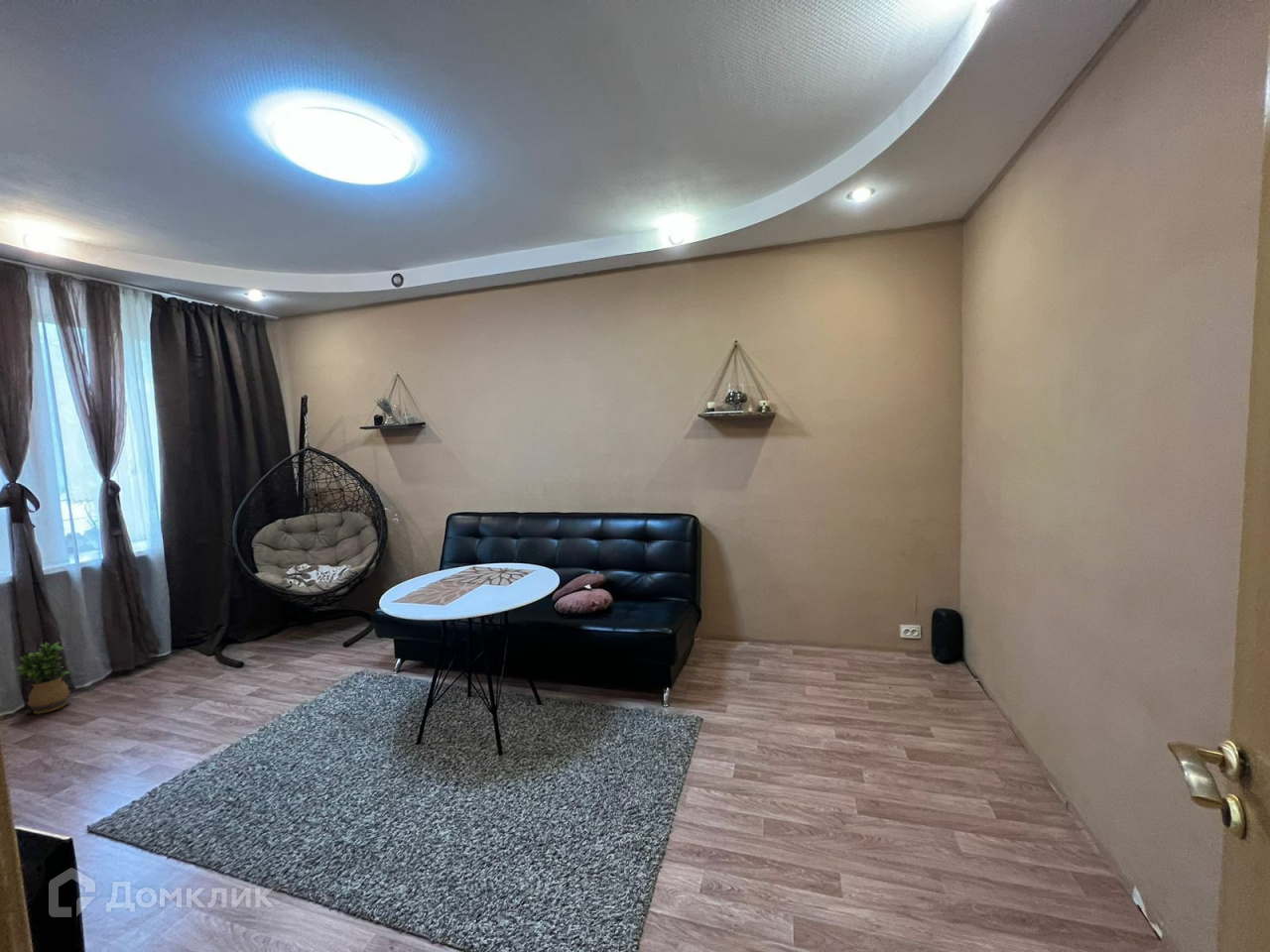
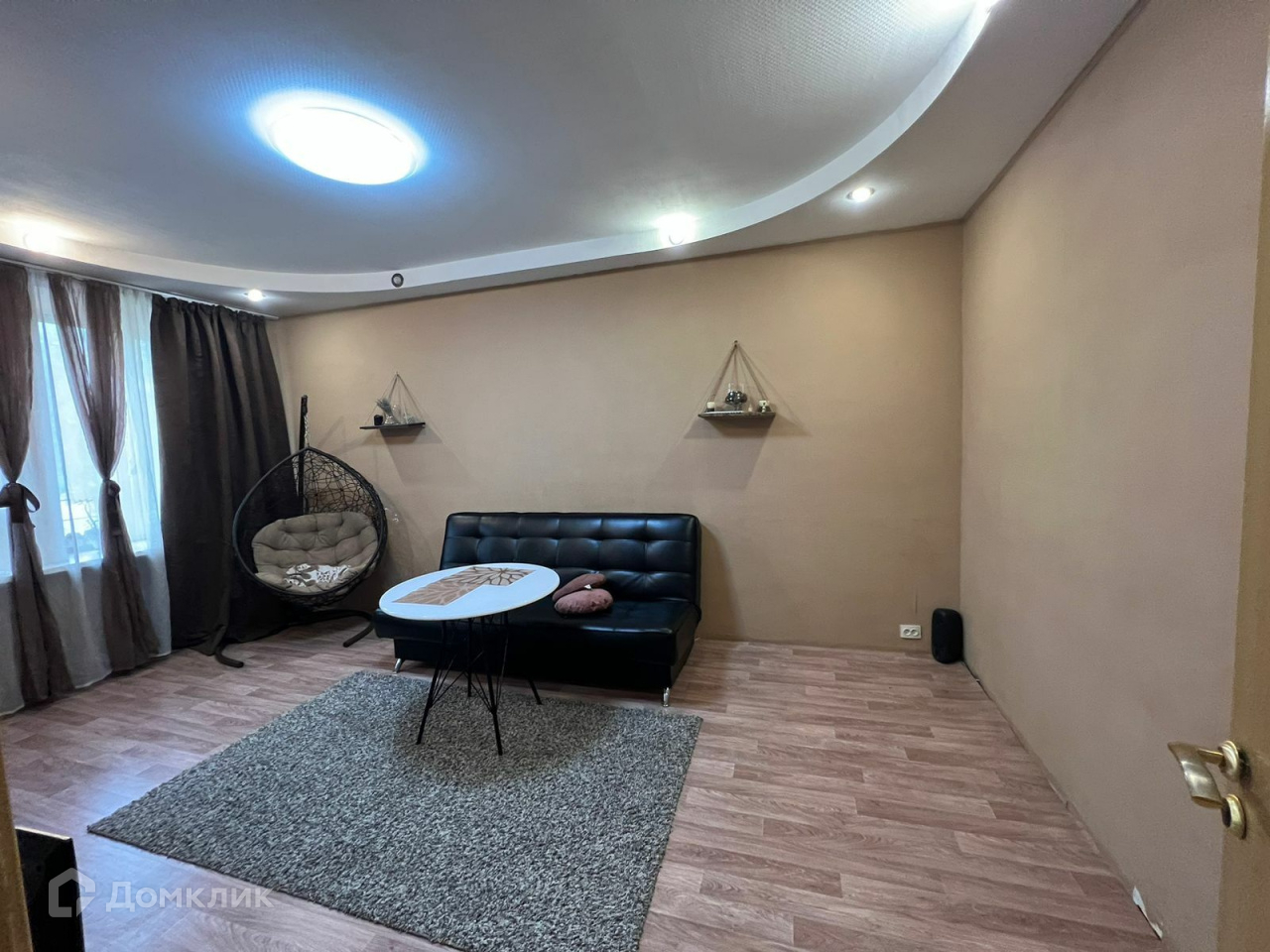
- potted plant (41, 677)
